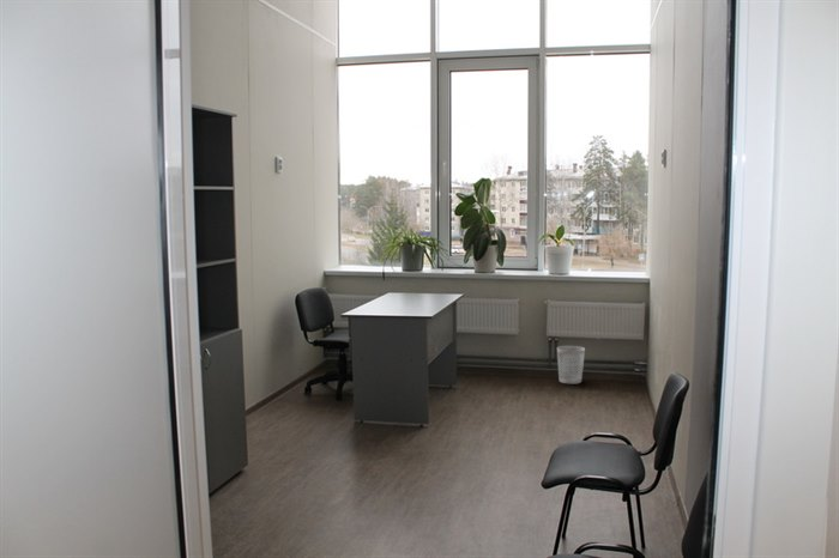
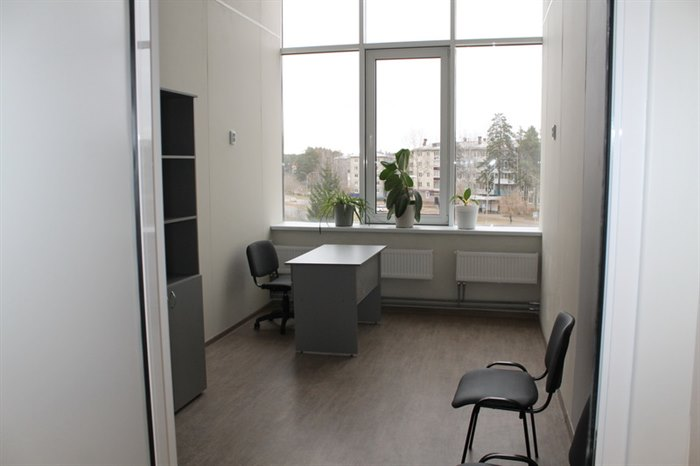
- wastebasket (571, 364)
